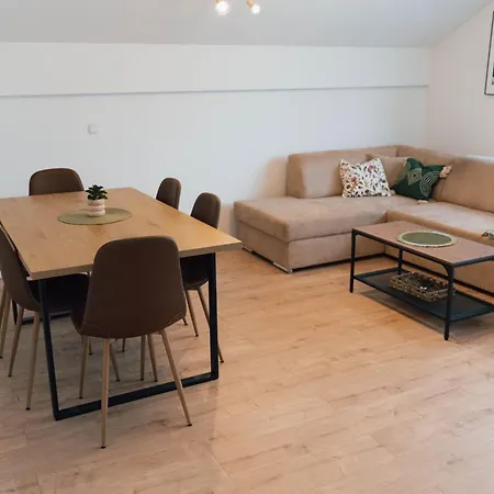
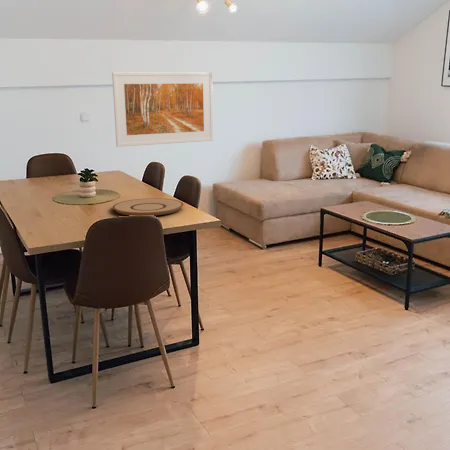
+ plate (148, 206)
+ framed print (165, 108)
